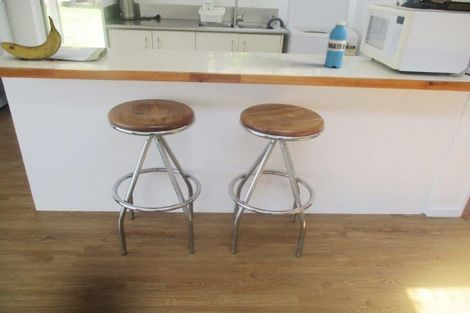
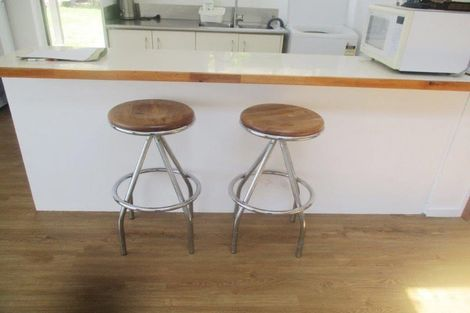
- water bottle (336, 44)
- banana (30, 46)
